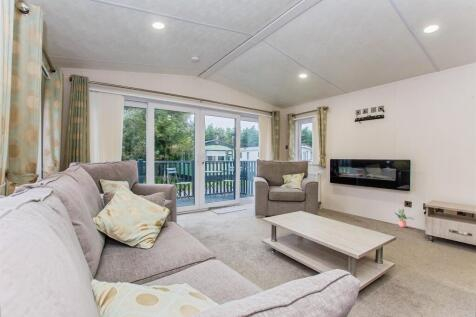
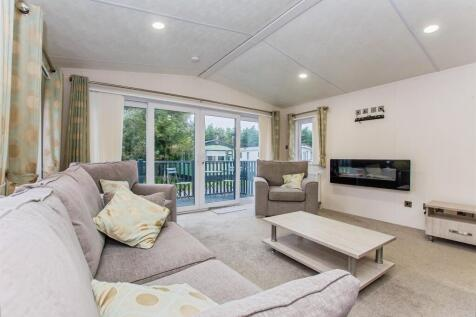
- potted plant (404, 218)
